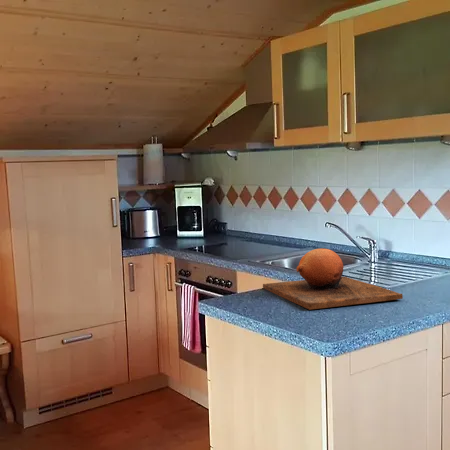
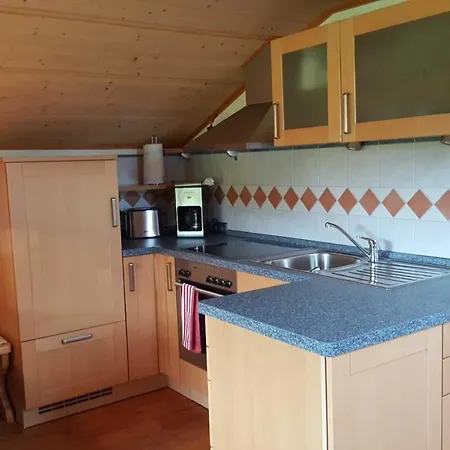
- chopping board (327, 271)
